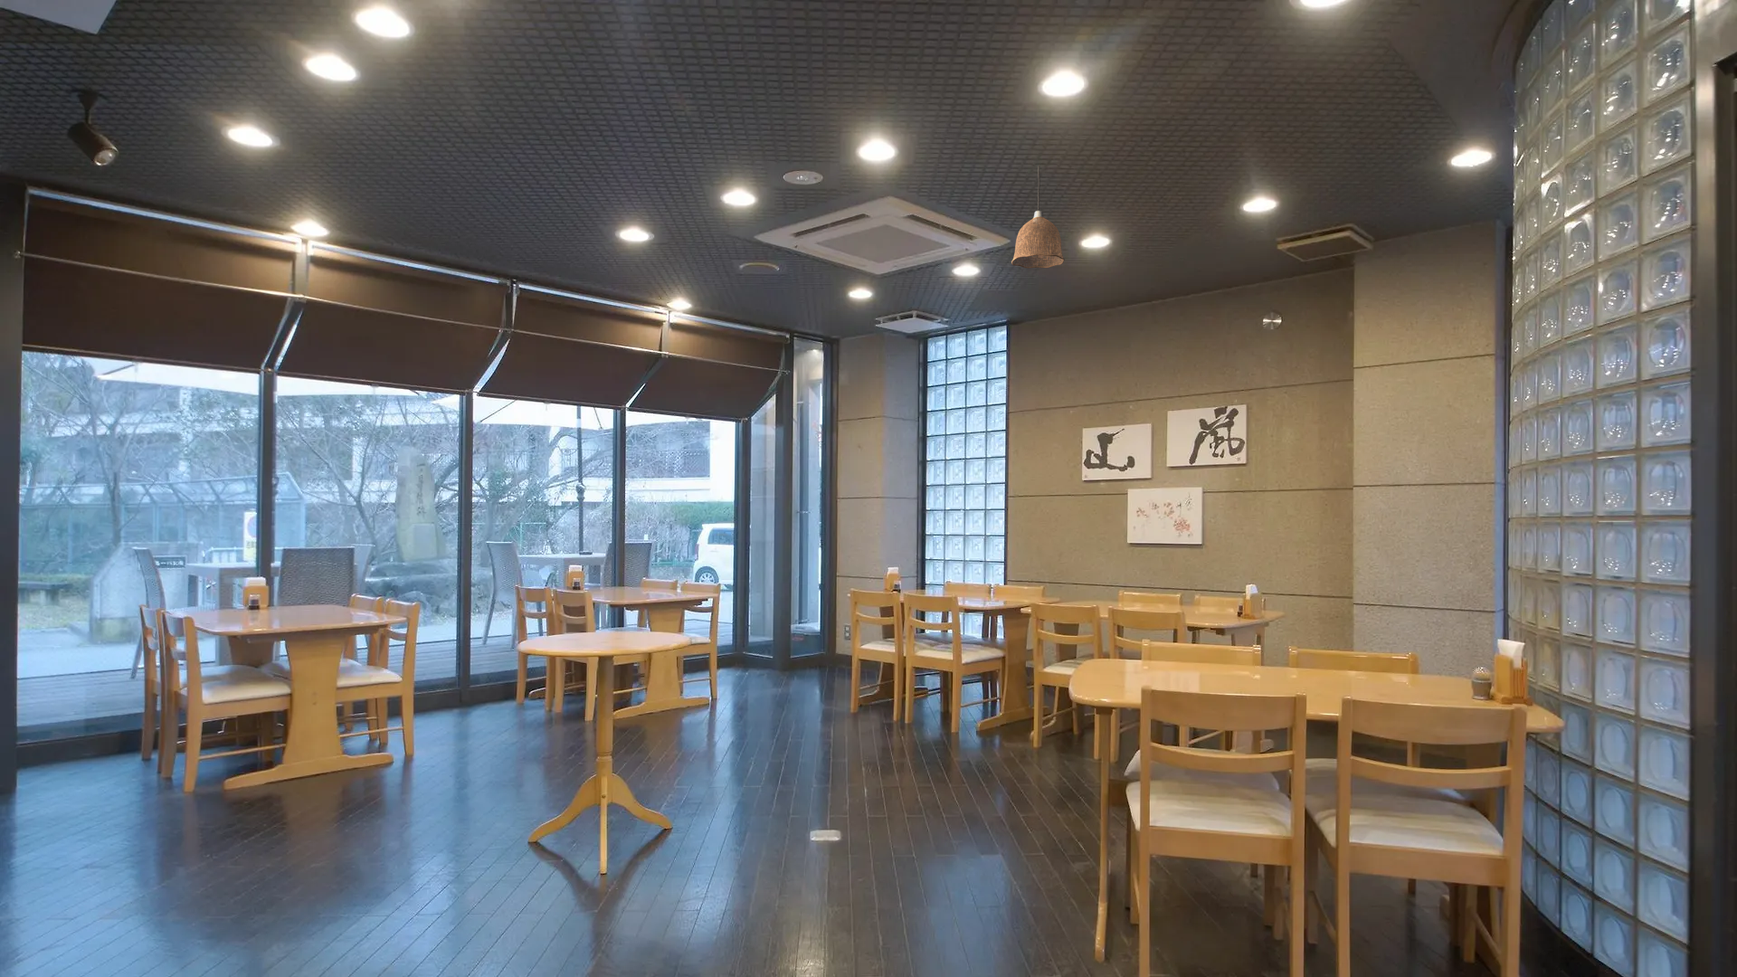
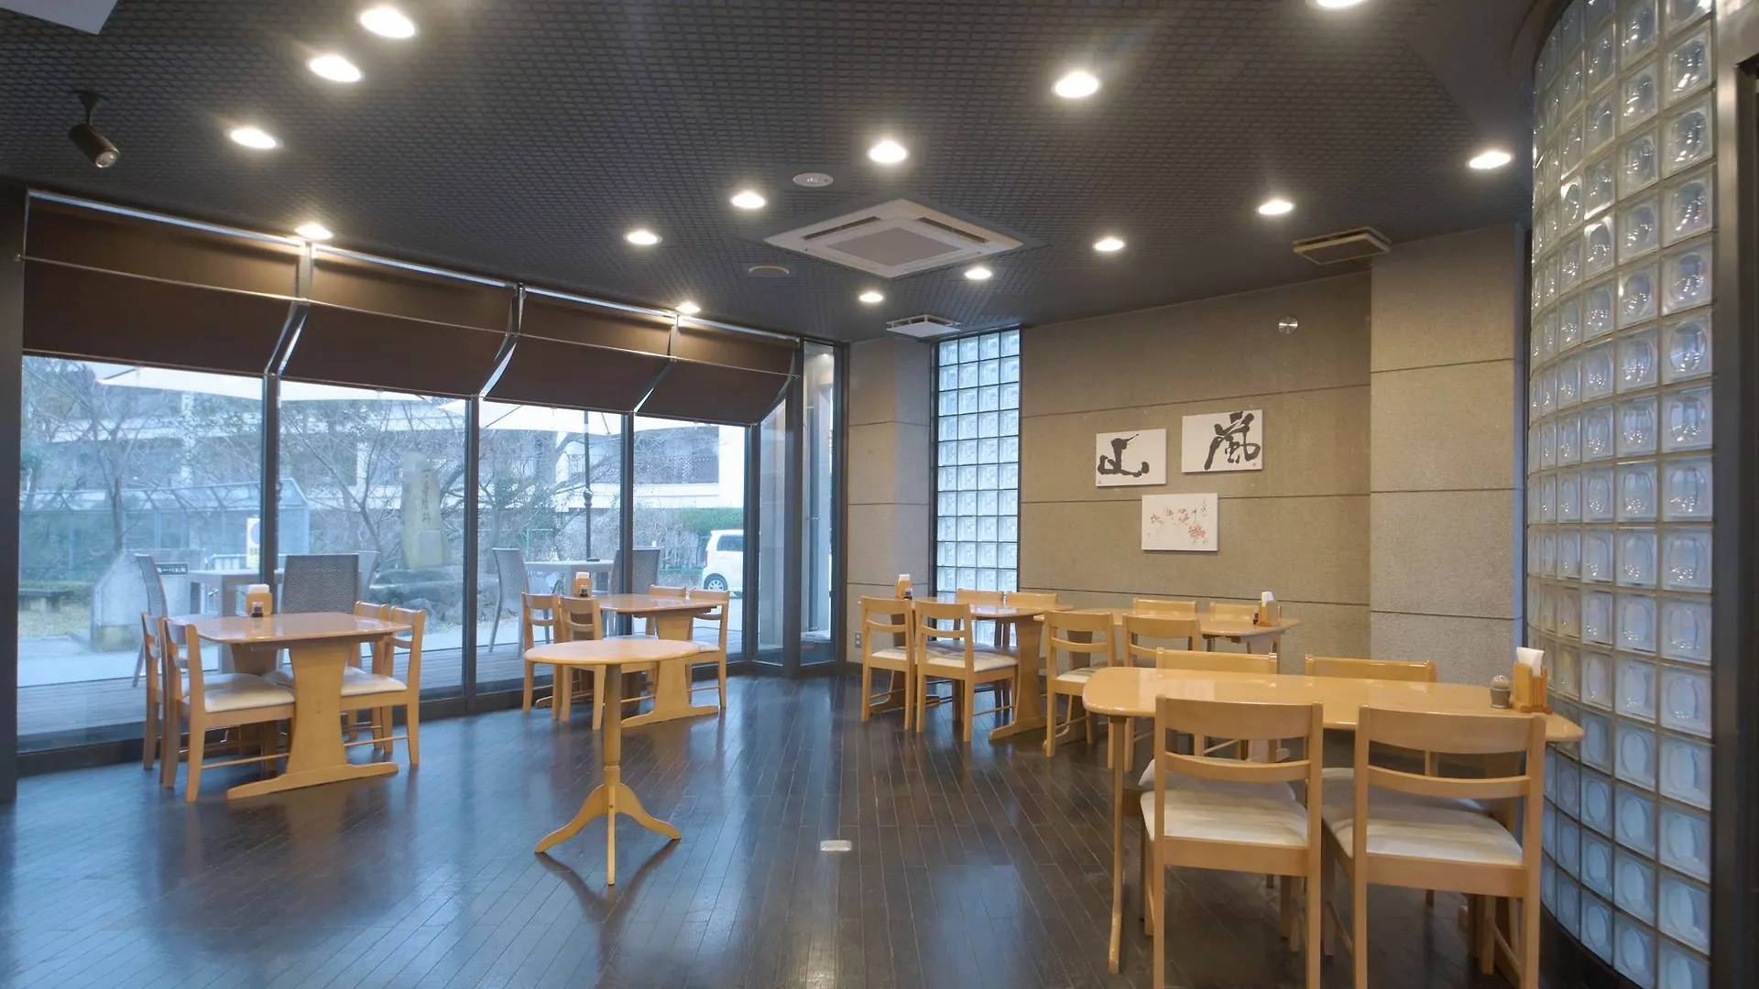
- pendant lamp (1038, 214)
